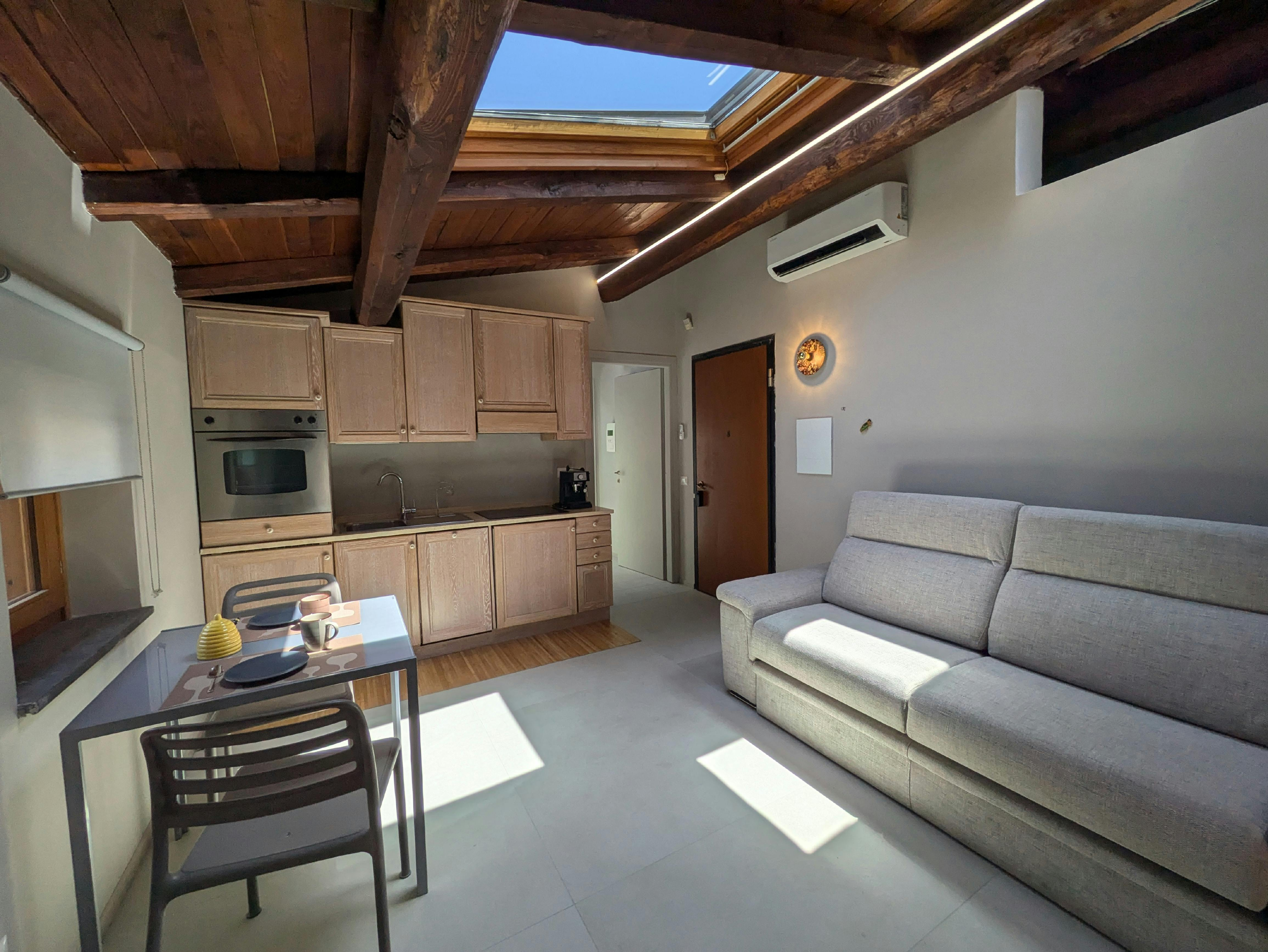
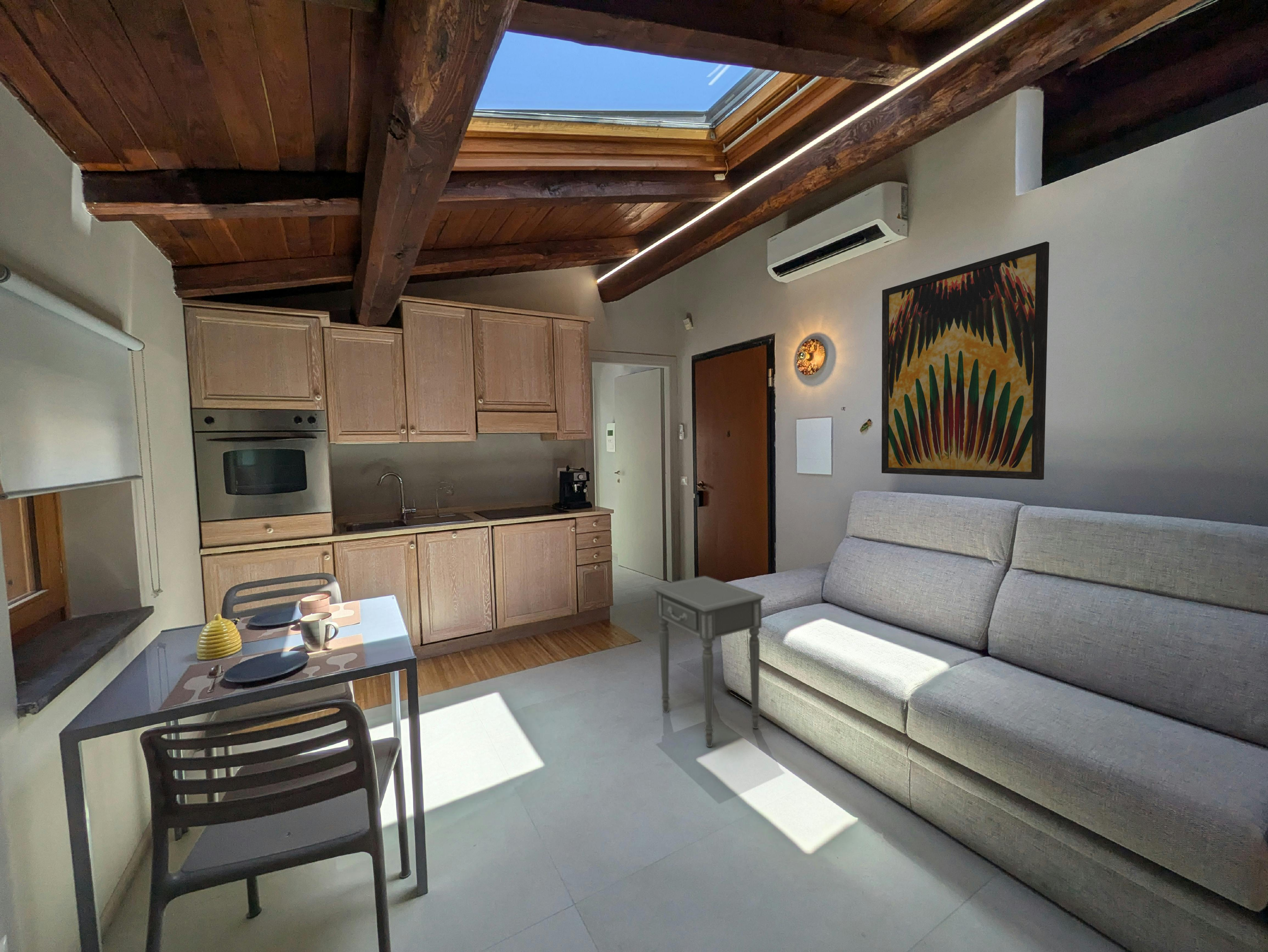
+ wall art (953, 374)
+ side table (706, 656)
